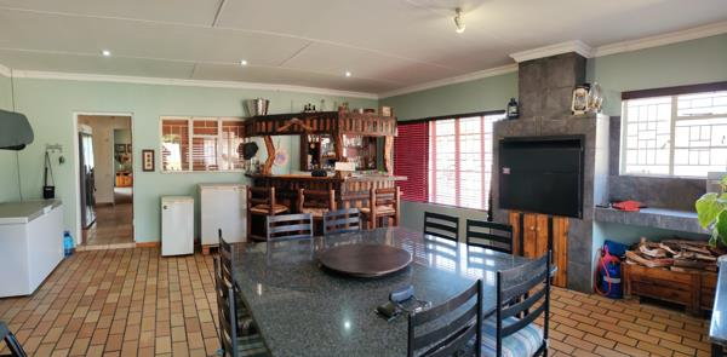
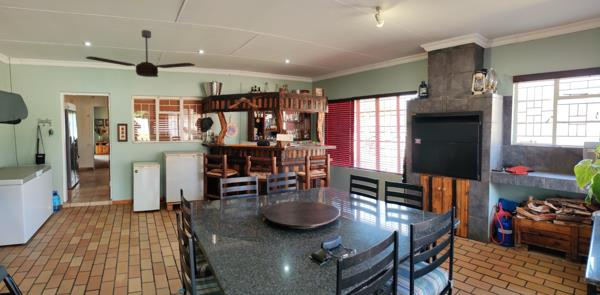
+ ceiling fan (146, 54)
